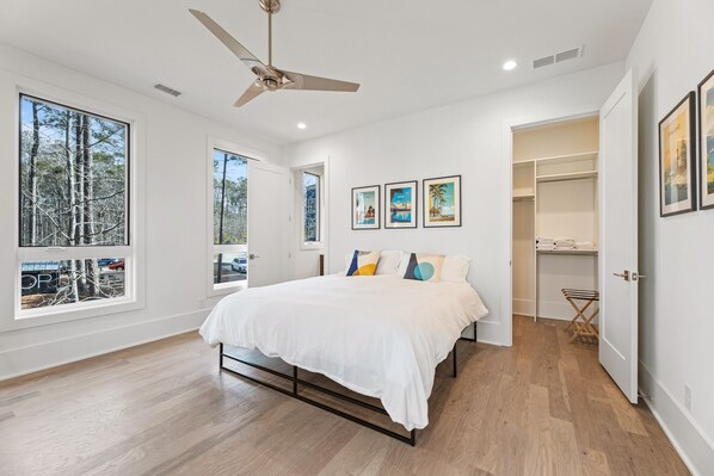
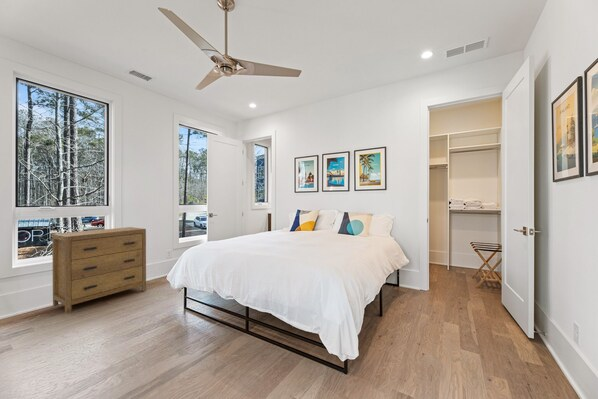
+ dresser (103, 264)
